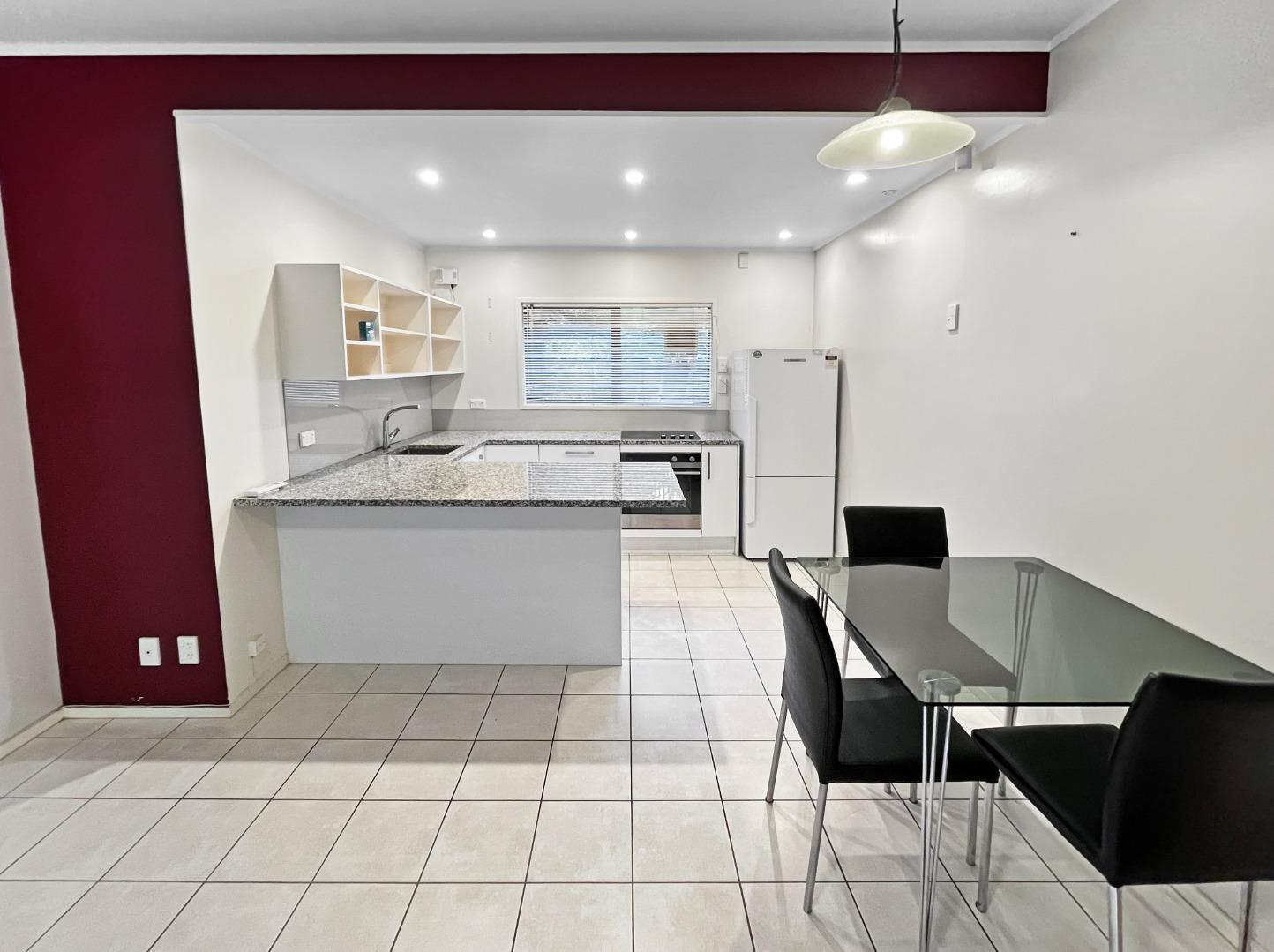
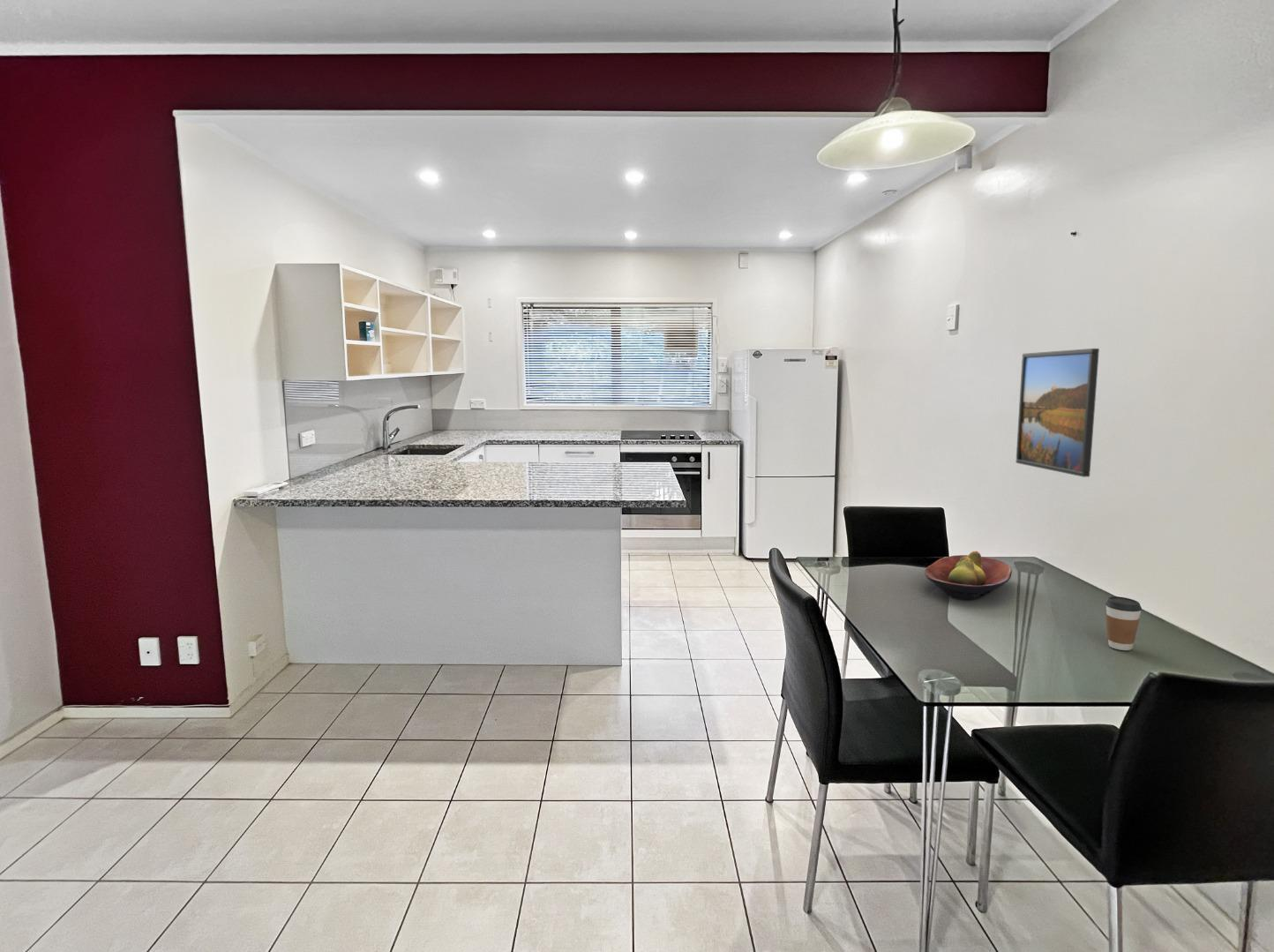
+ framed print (1053, 410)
+ fruit bowl (968, 571)
+ coffee cup (1121, 623)
